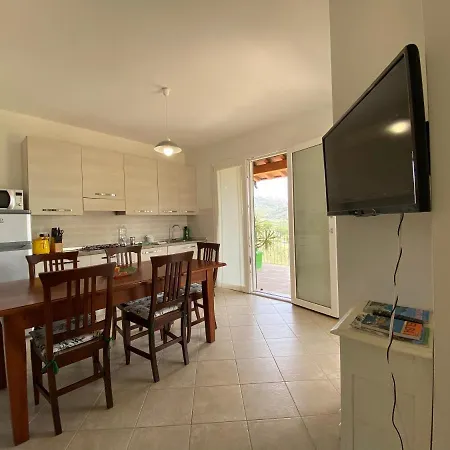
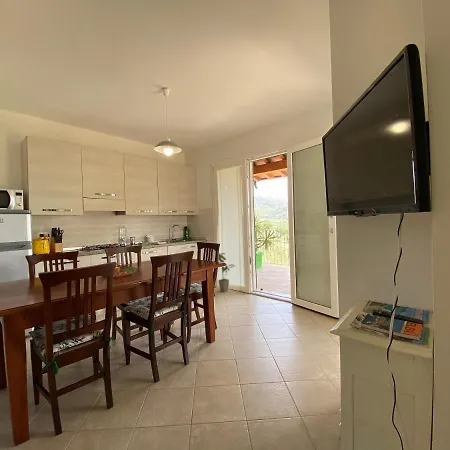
+ house plant (223, 272)
